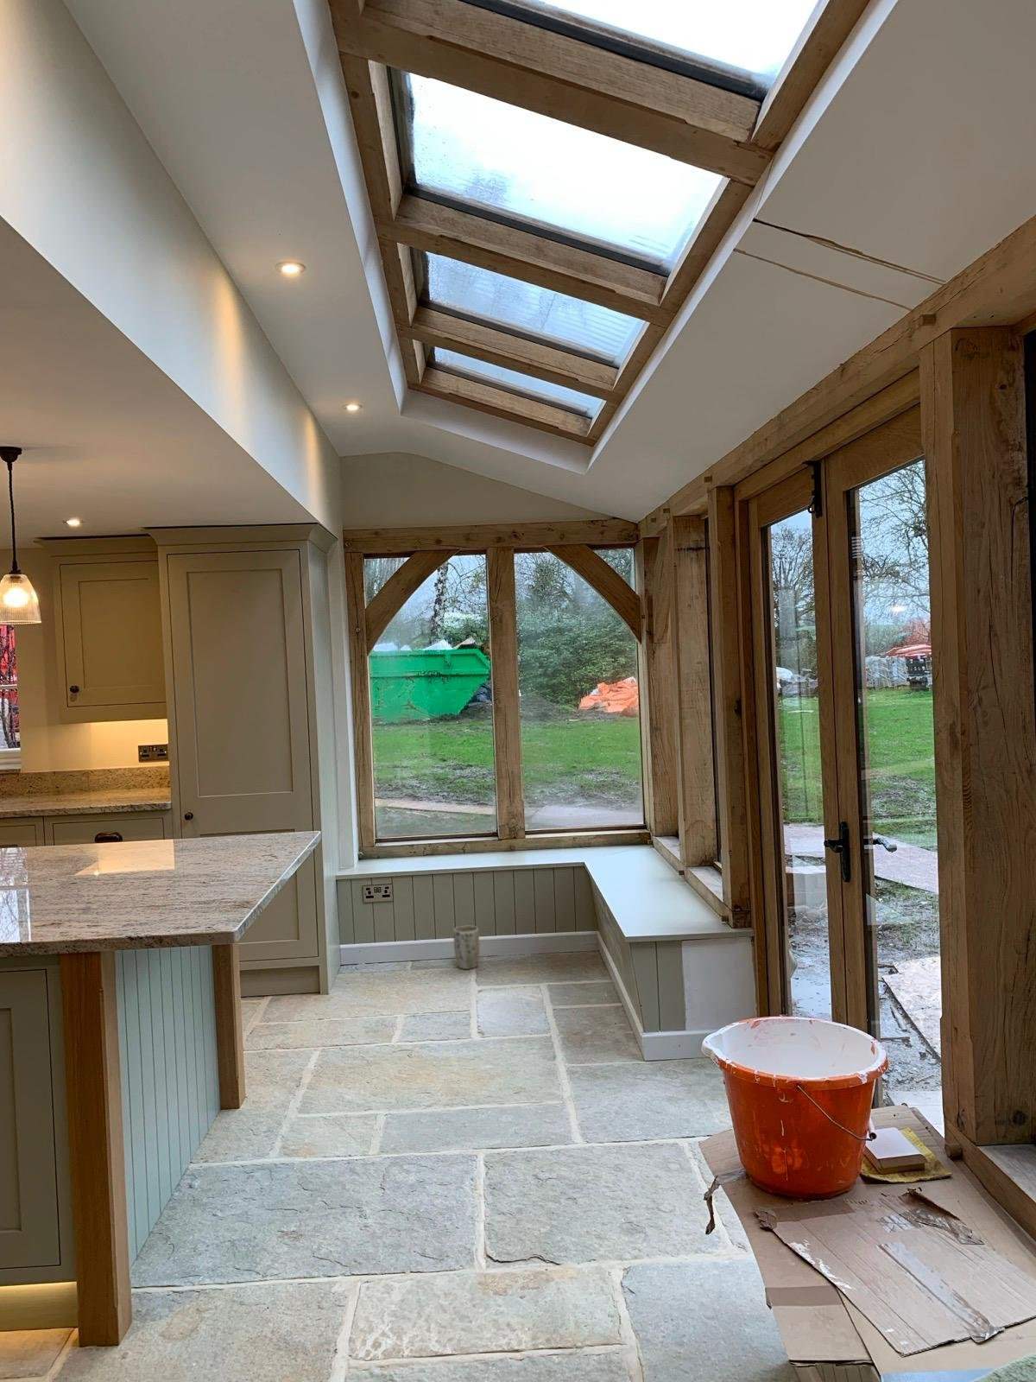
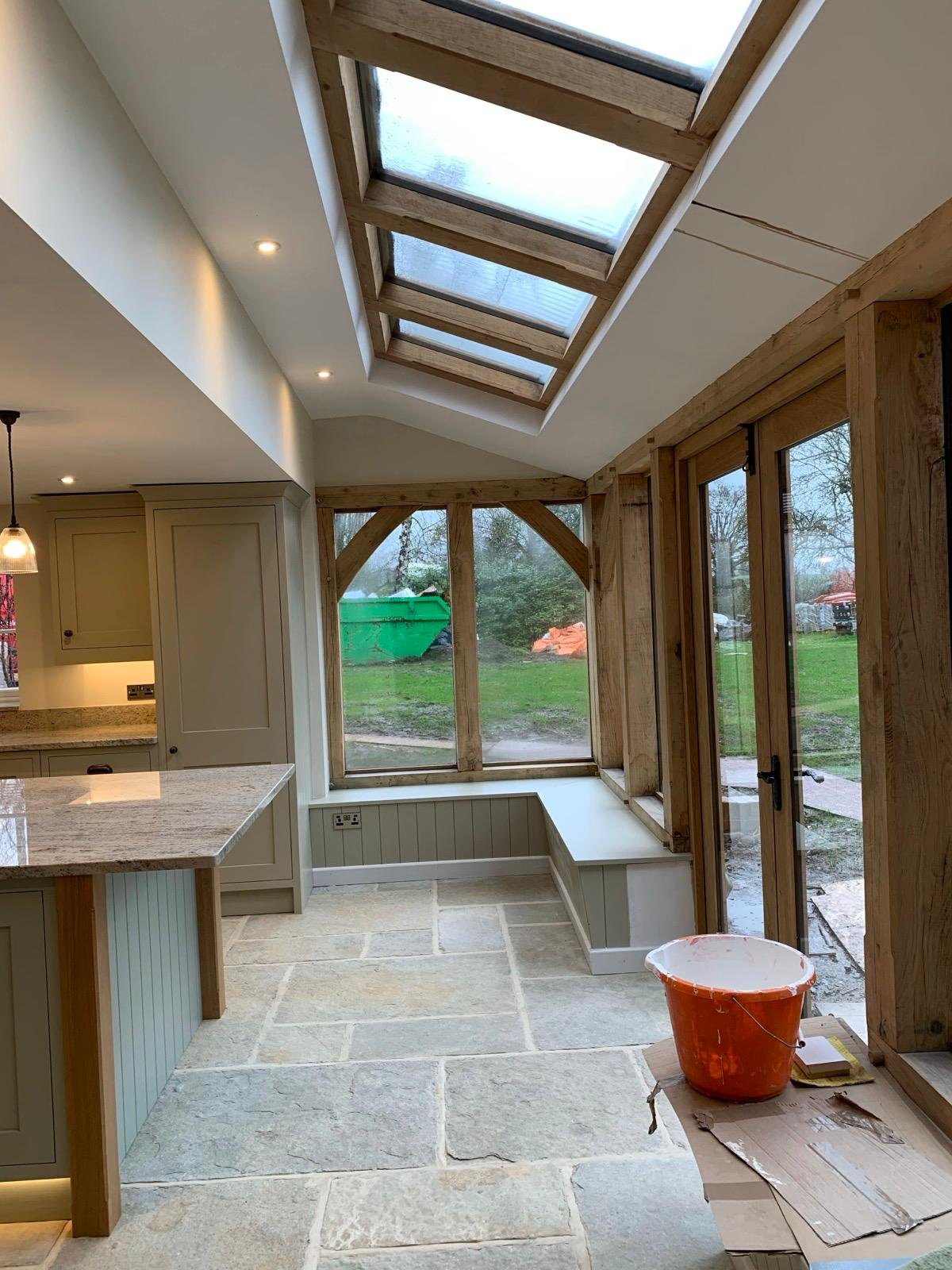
- plant pot (466, 948)
